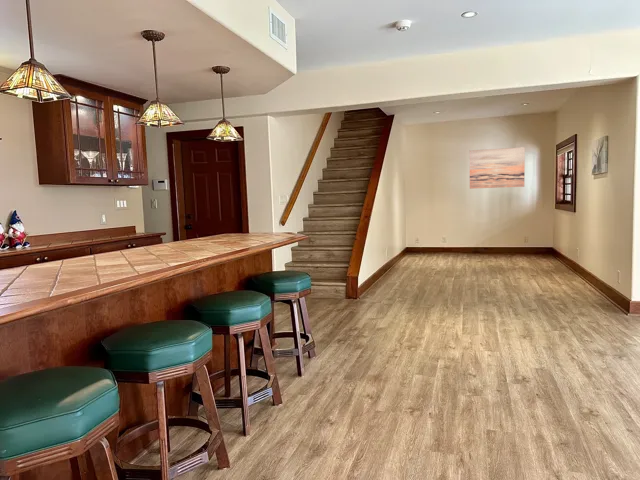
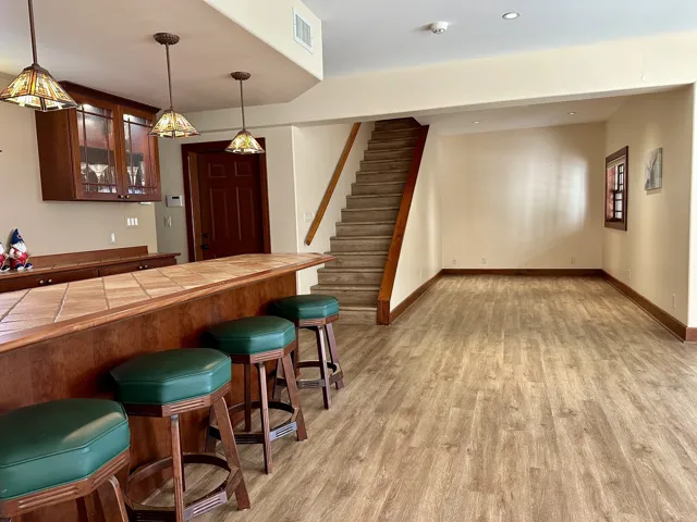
- wall art (496, 168)
